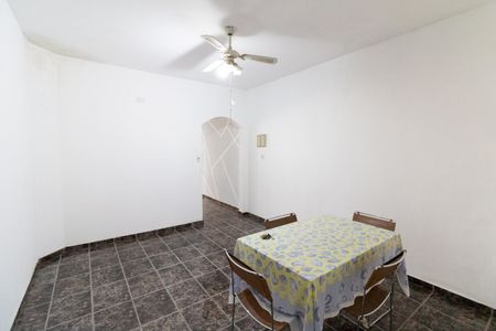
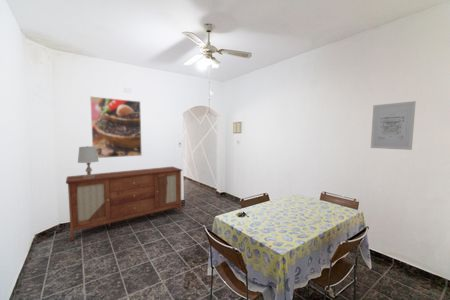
+ sideboard (131, 197)
+ lamp (88, 161)
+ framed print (117, 128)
+ wall art (391, 126)
